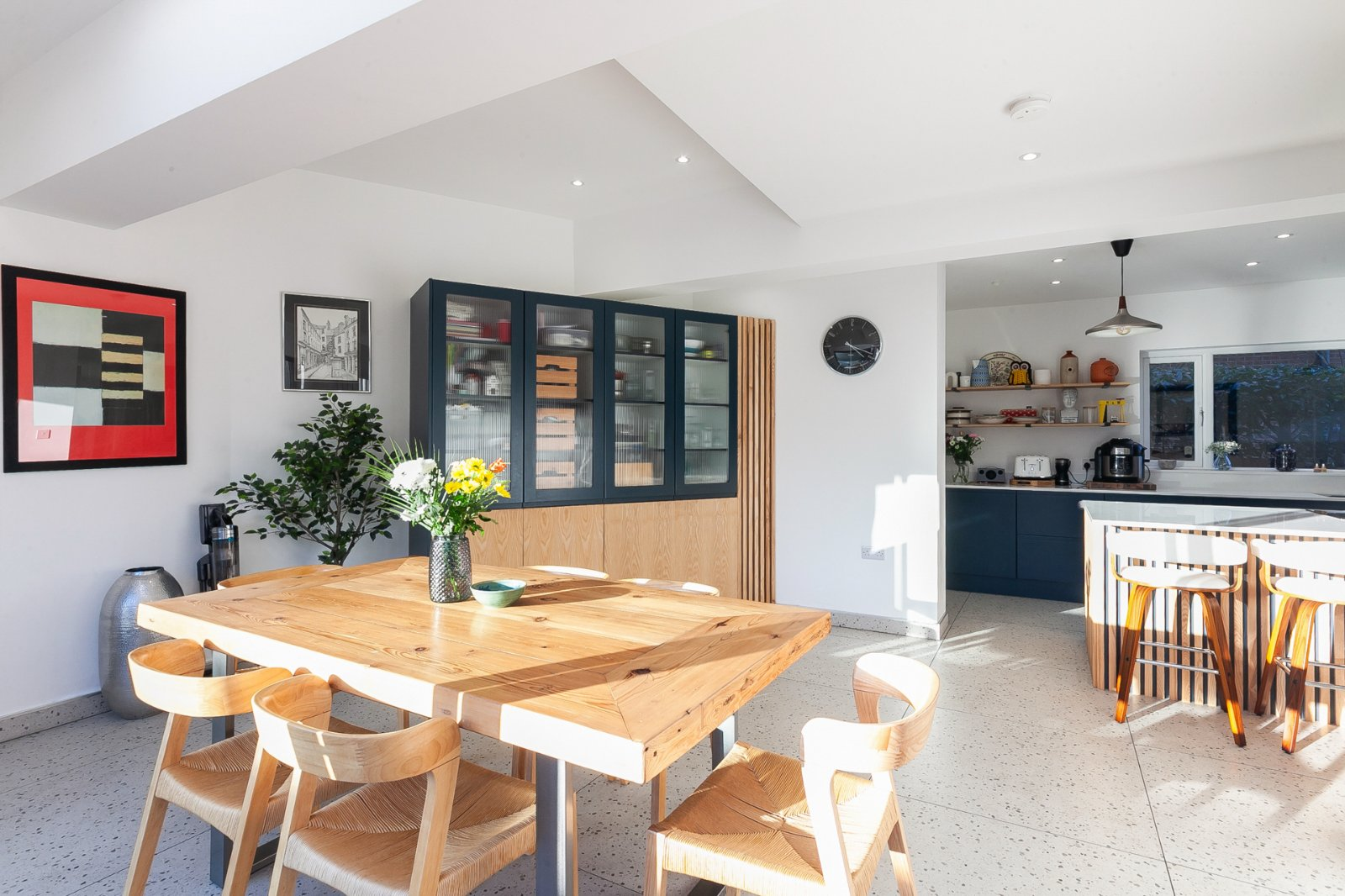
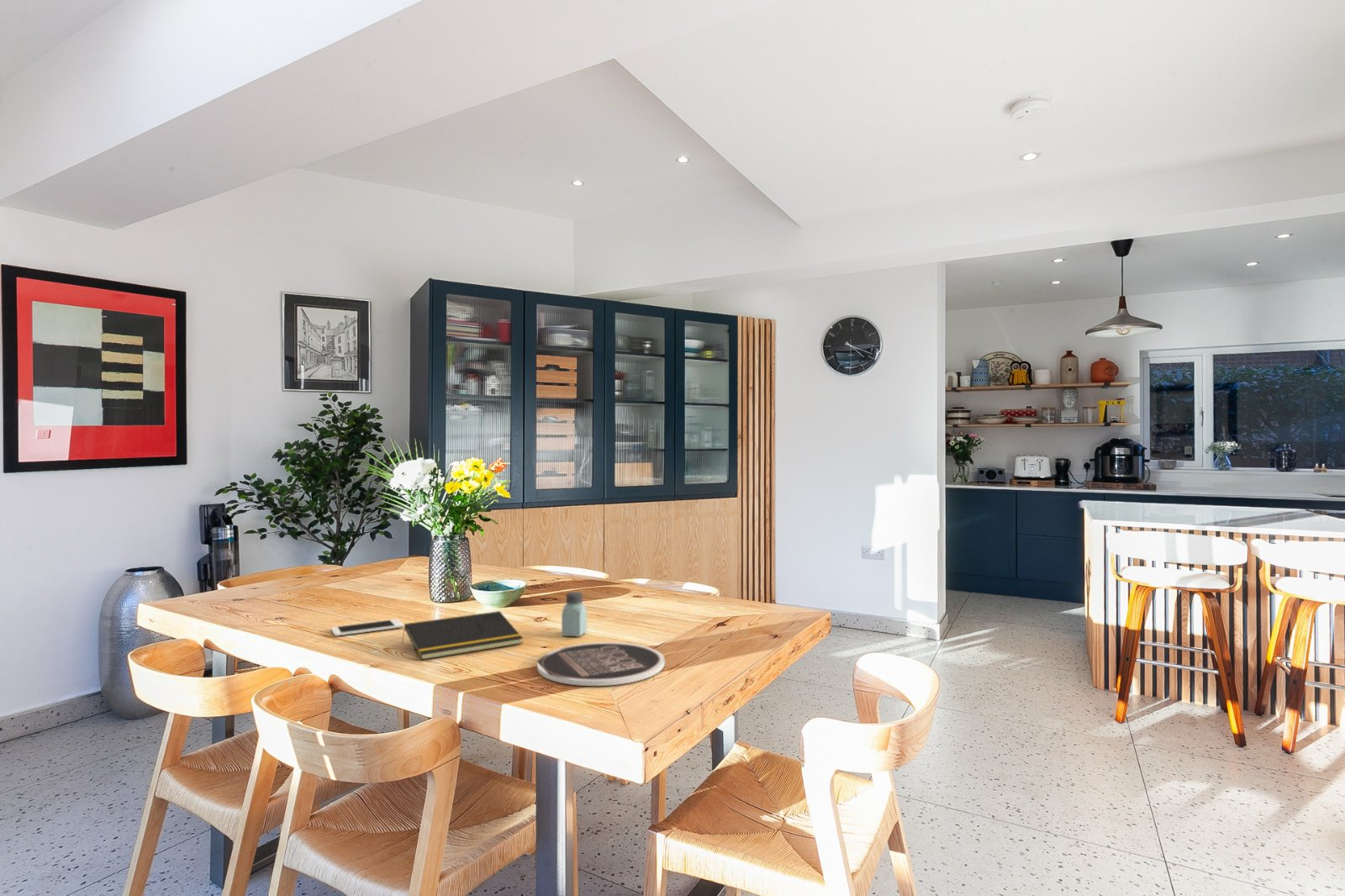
+ saltshaker (574, 614)
+ notepad (463, 633)
+ cell phone (367, 627)
+ plate (601, 661)
